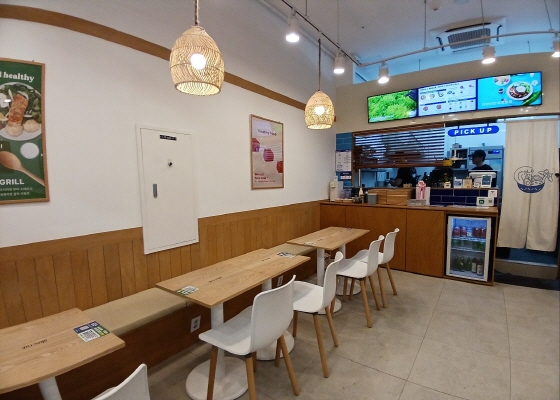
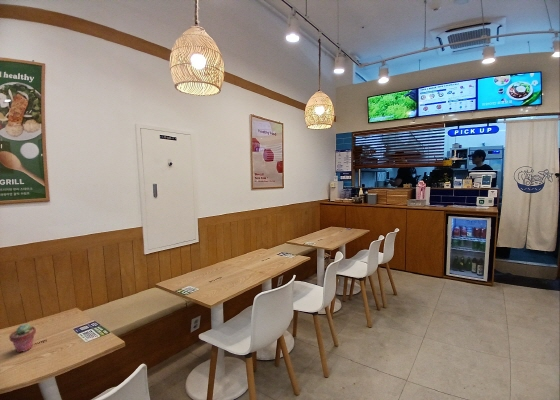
+ potted succulent (23, 336)
